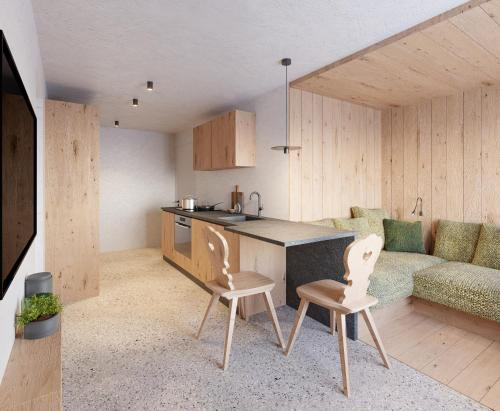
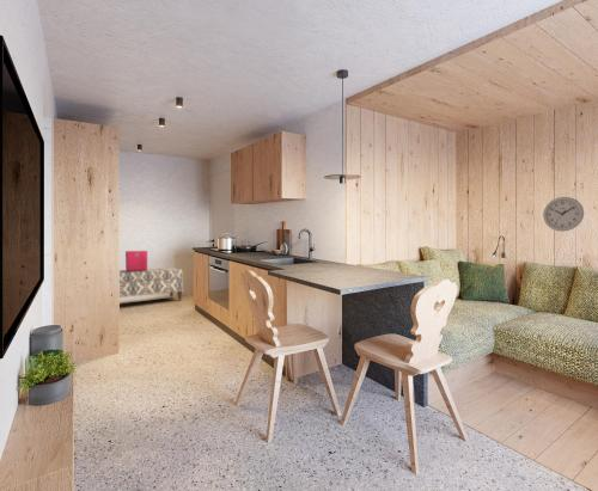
+ storage bin (136, 260)
+ bench (144, 286)
+ wall clock (562, 214)
